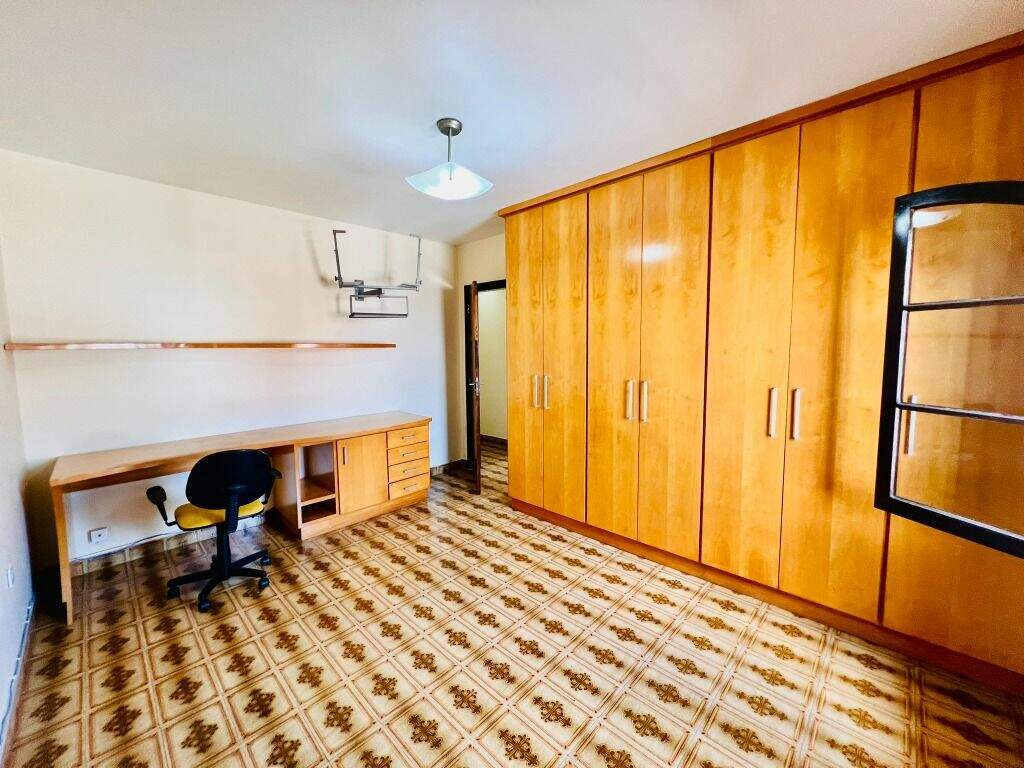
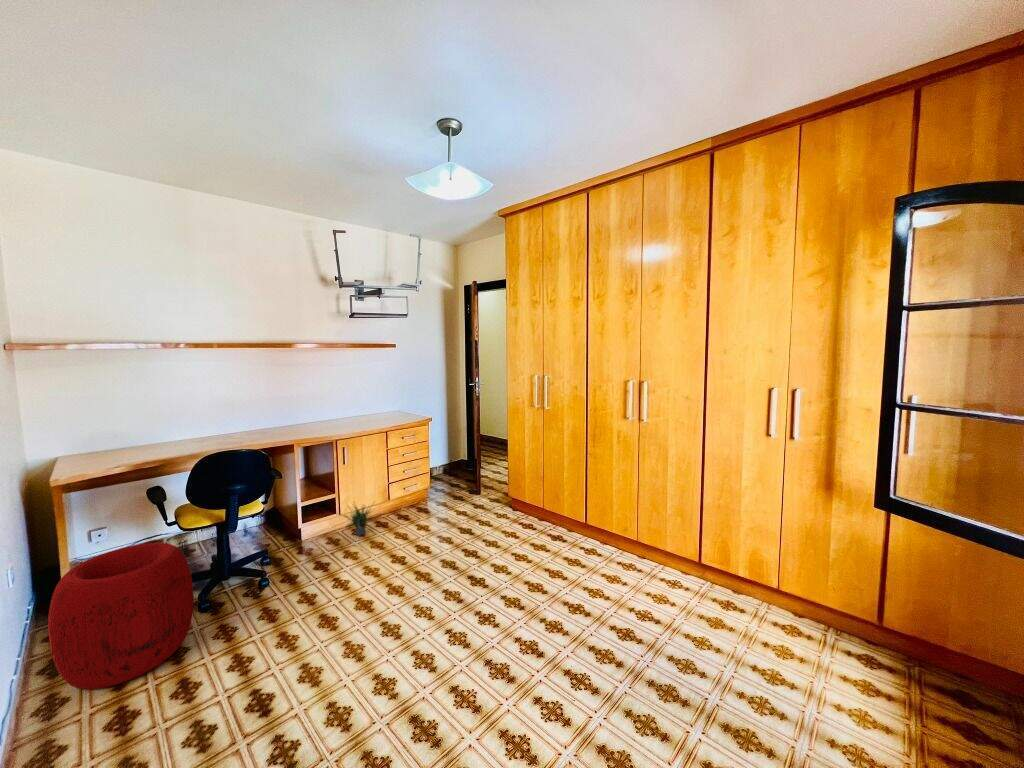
+ potted plant (358, 515)
+ pouf (127, 609)
